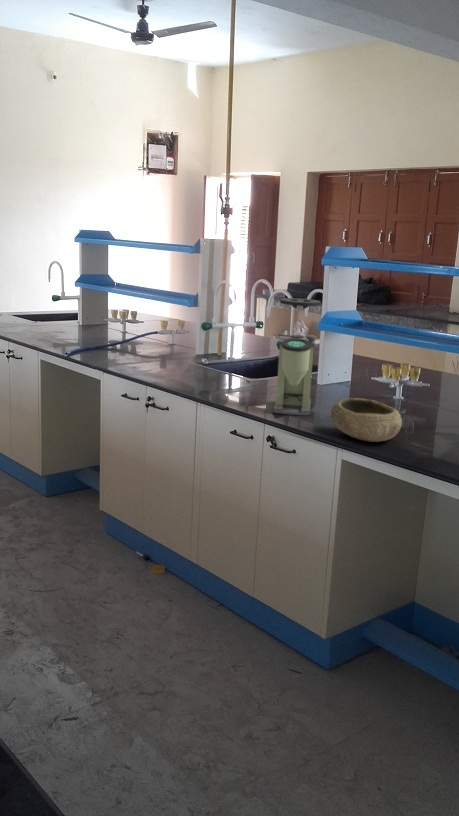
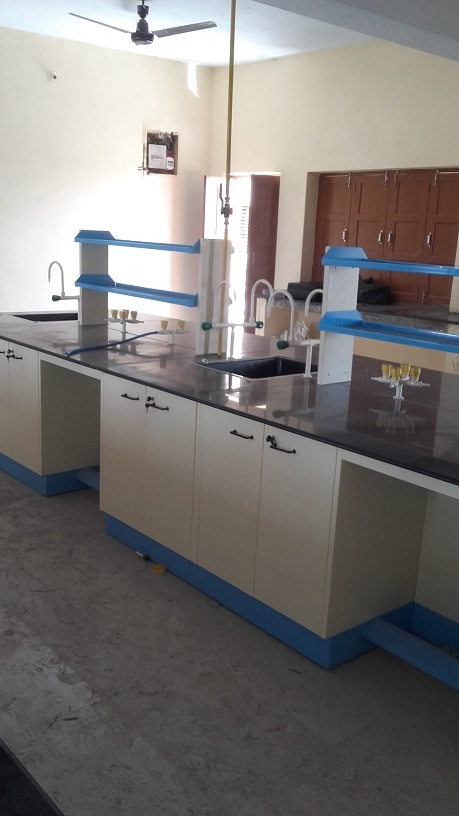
- bowl (367, 420)
- coffee grinder (296, 355)
